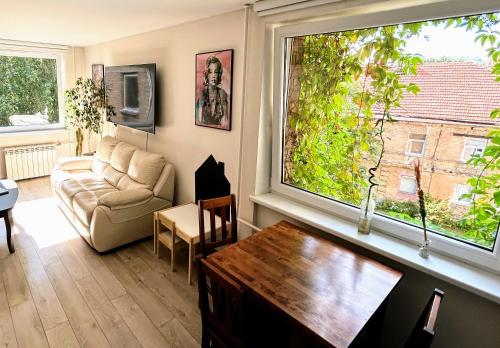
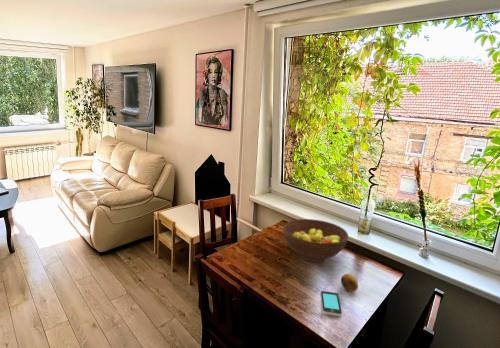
+ fruit (349, 282)
+ smartphone (330, 302)
+ fruit bowl (313, 243)
